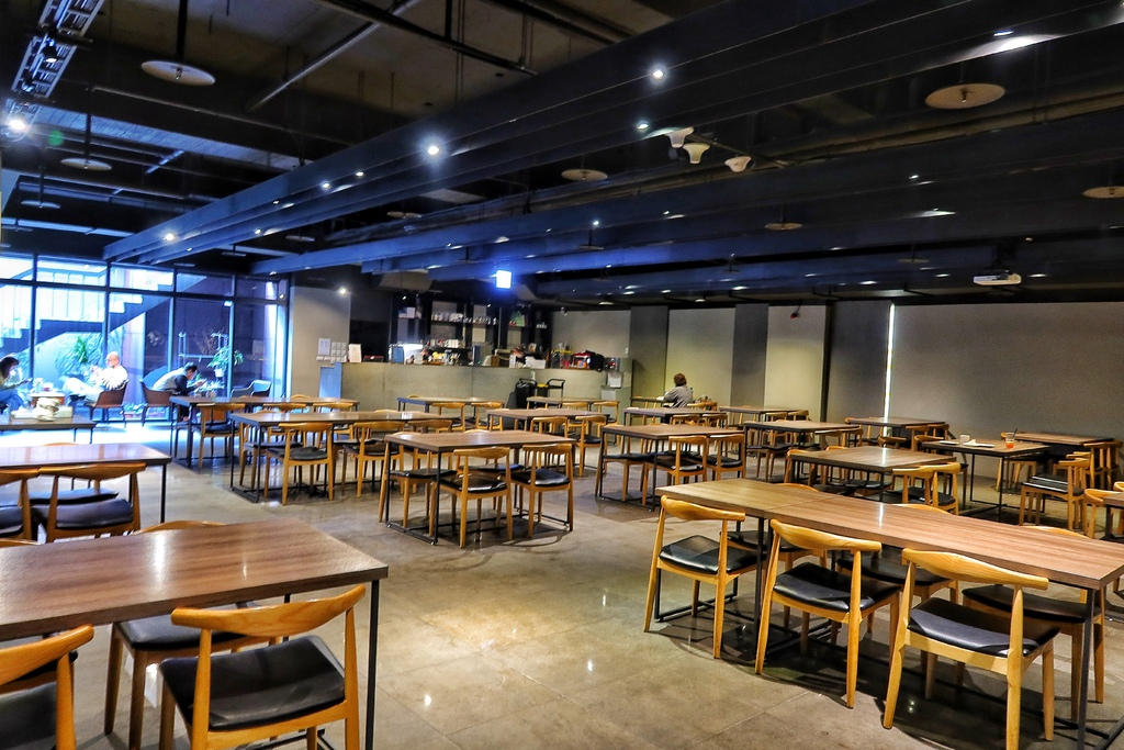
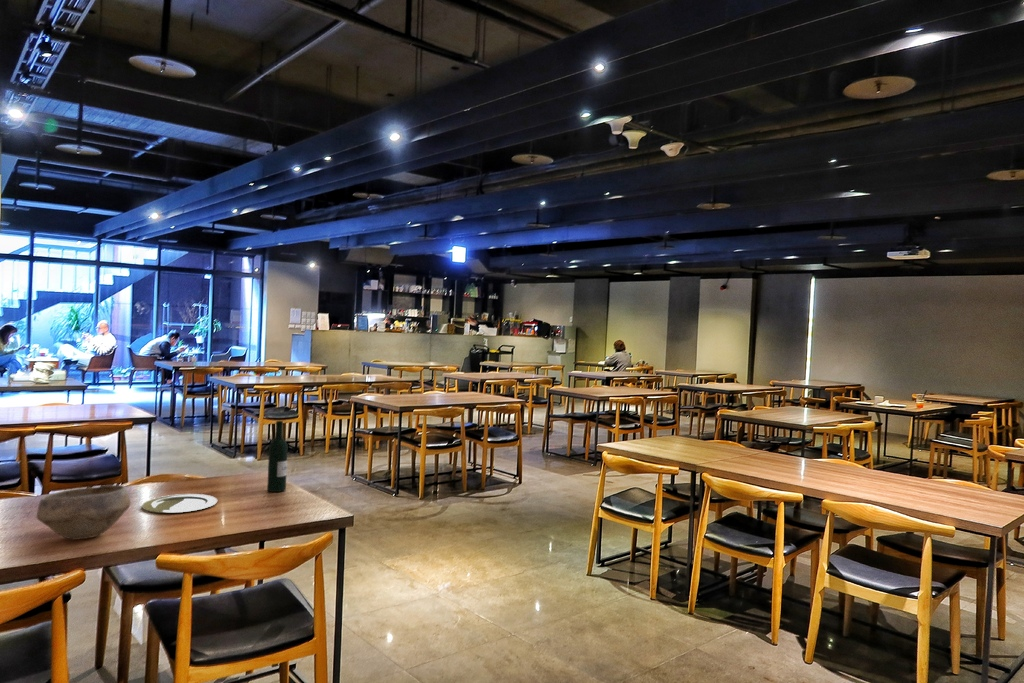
+ wine bottle (278, 455)
+ plate (180, 503)
+ bowl (84, 511)
